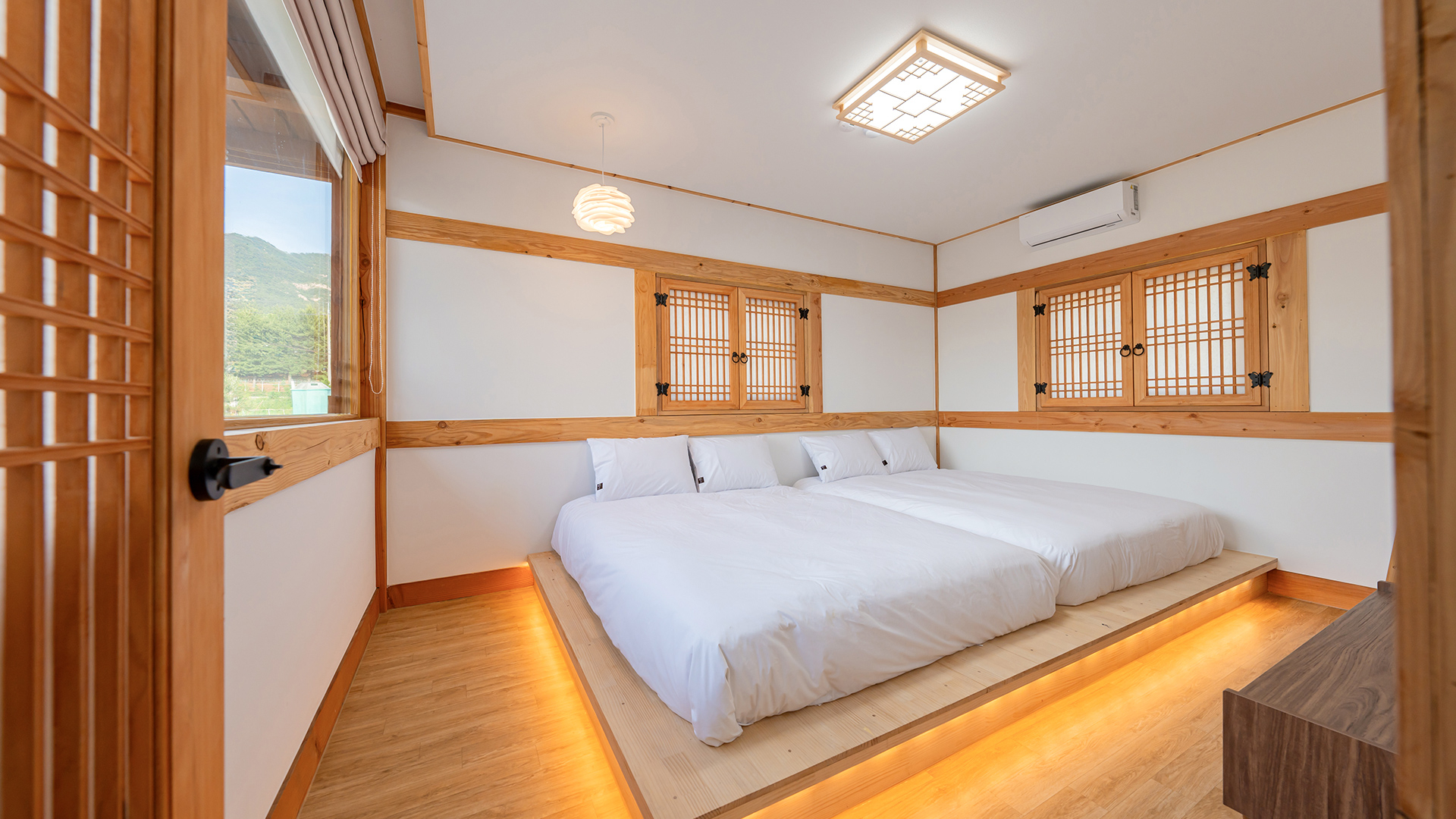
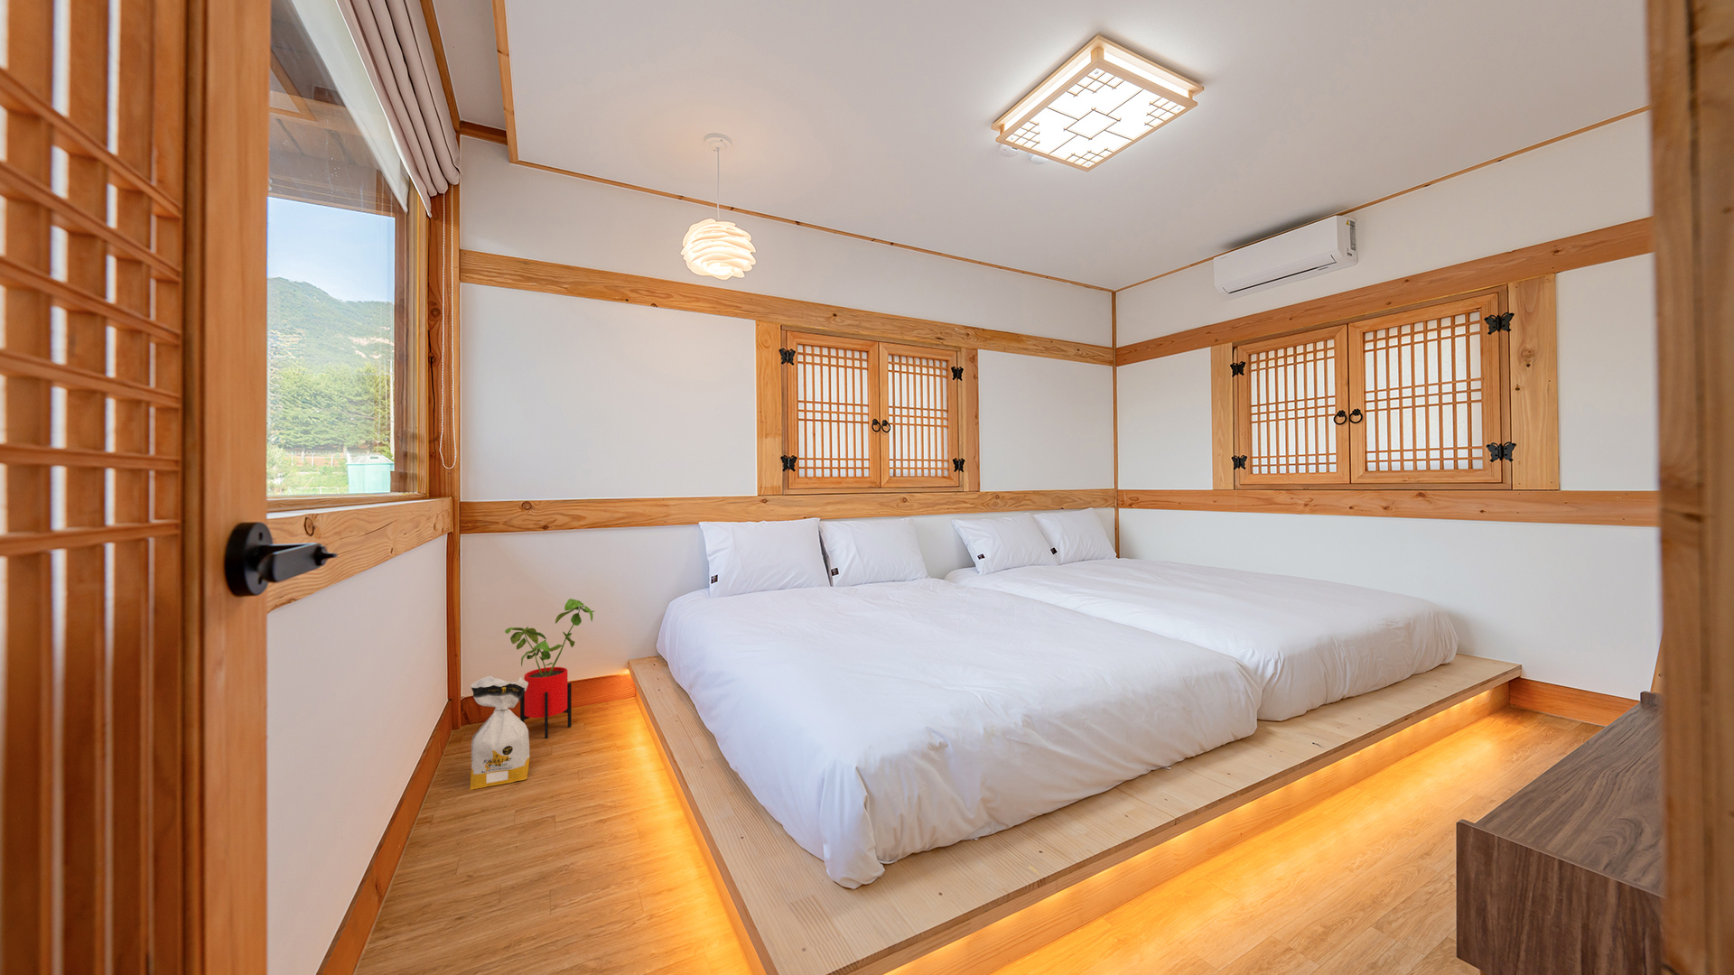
+ house plant (551, 663)
+ bag (499, 725)
